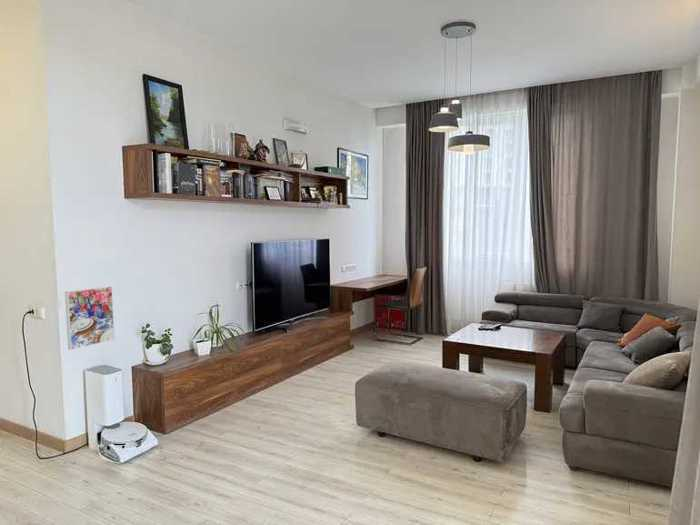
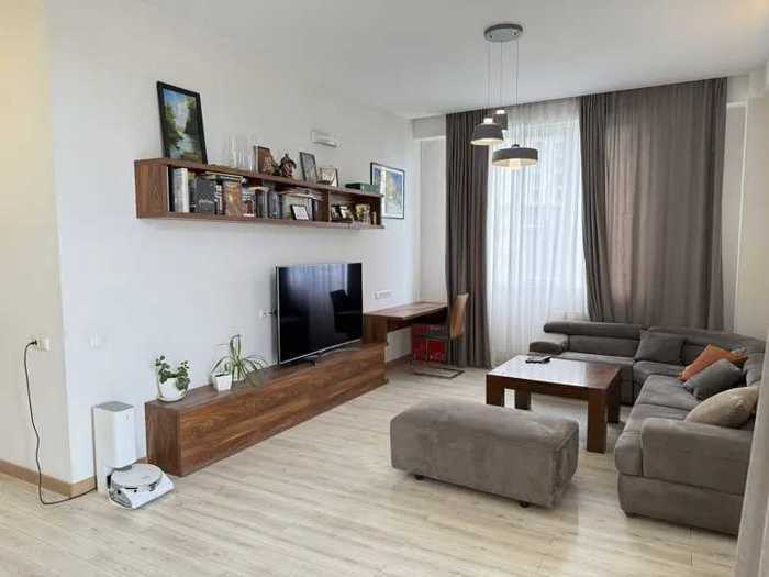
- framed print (90, 316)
